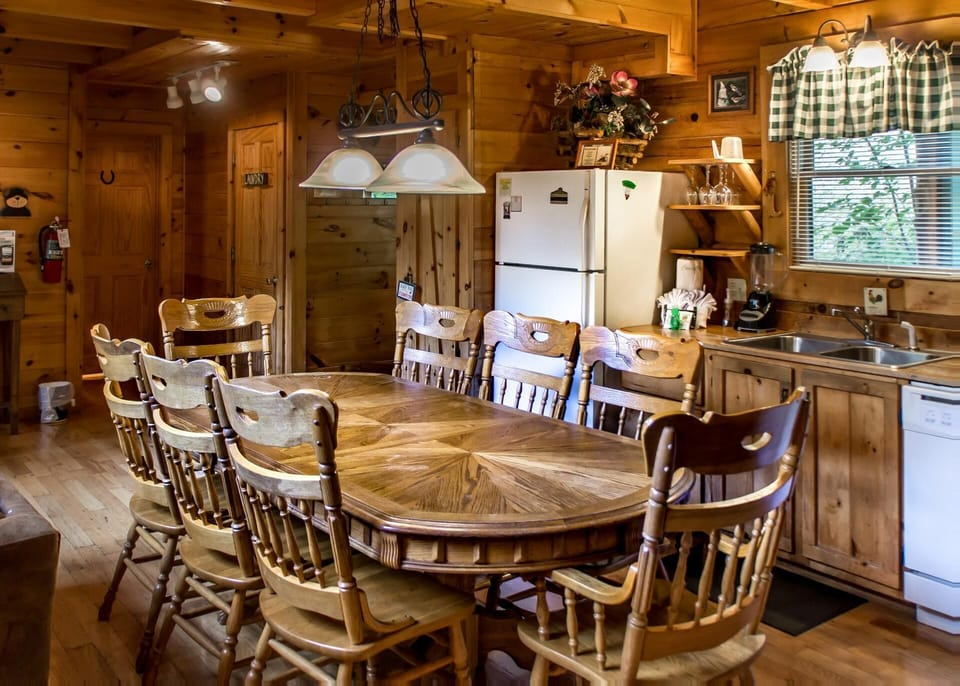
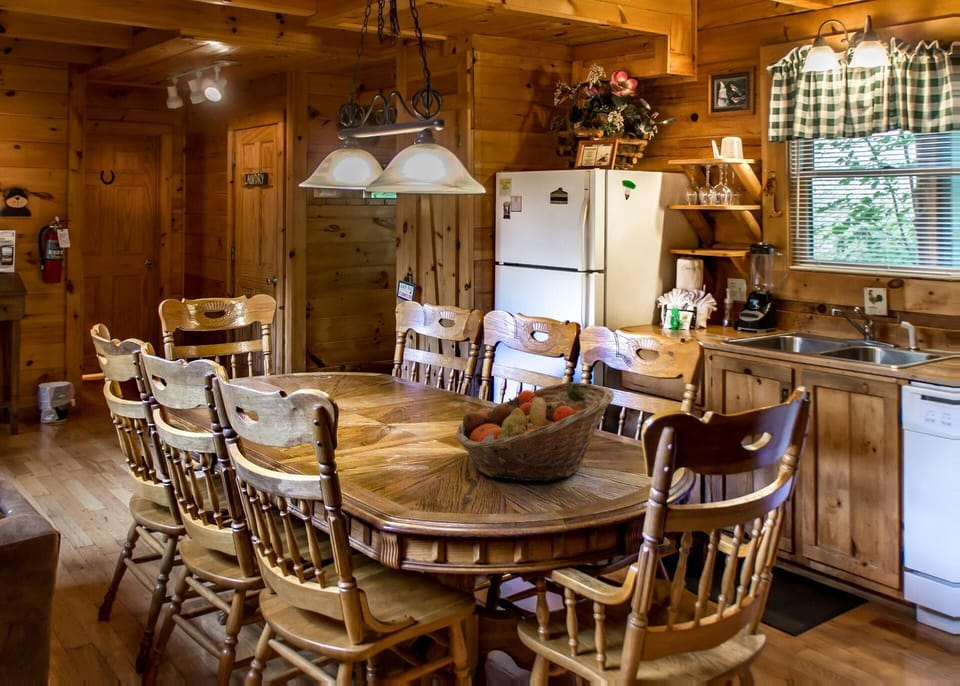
+ fruit basket (533, 427)
